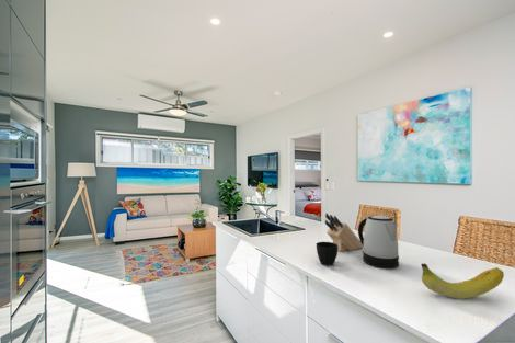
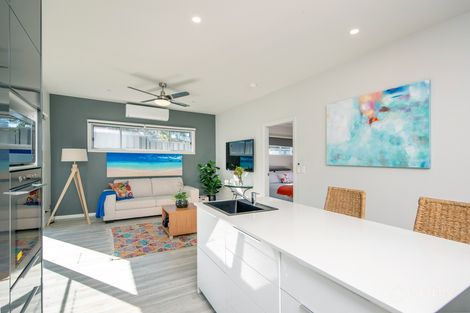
- kettle (376, 238)
- fruit (461, 282)
- cup (328, 253)
- knife block (343, 230)
